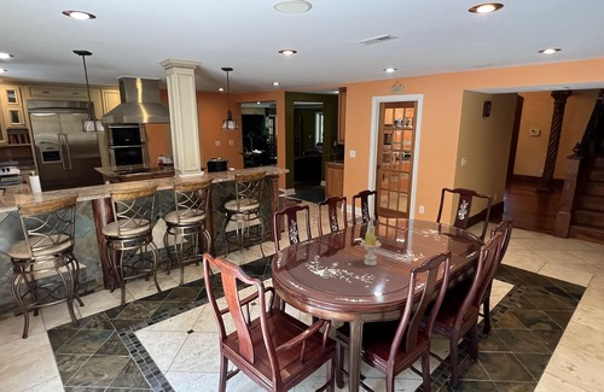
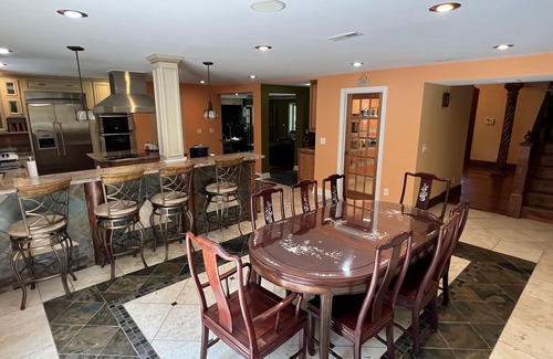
- candle (371, 245)
